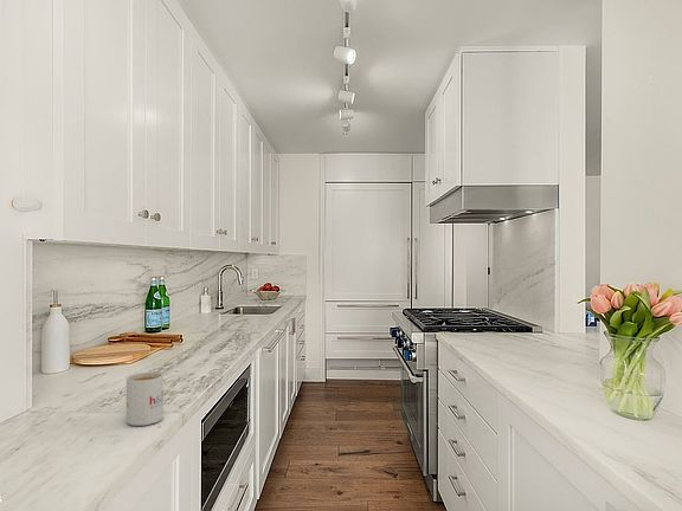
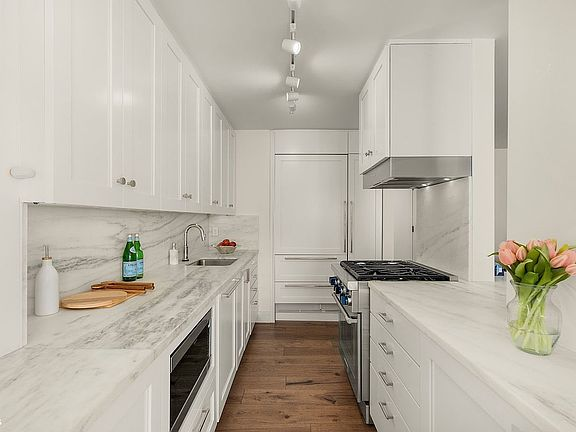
- mug (146, 395)
